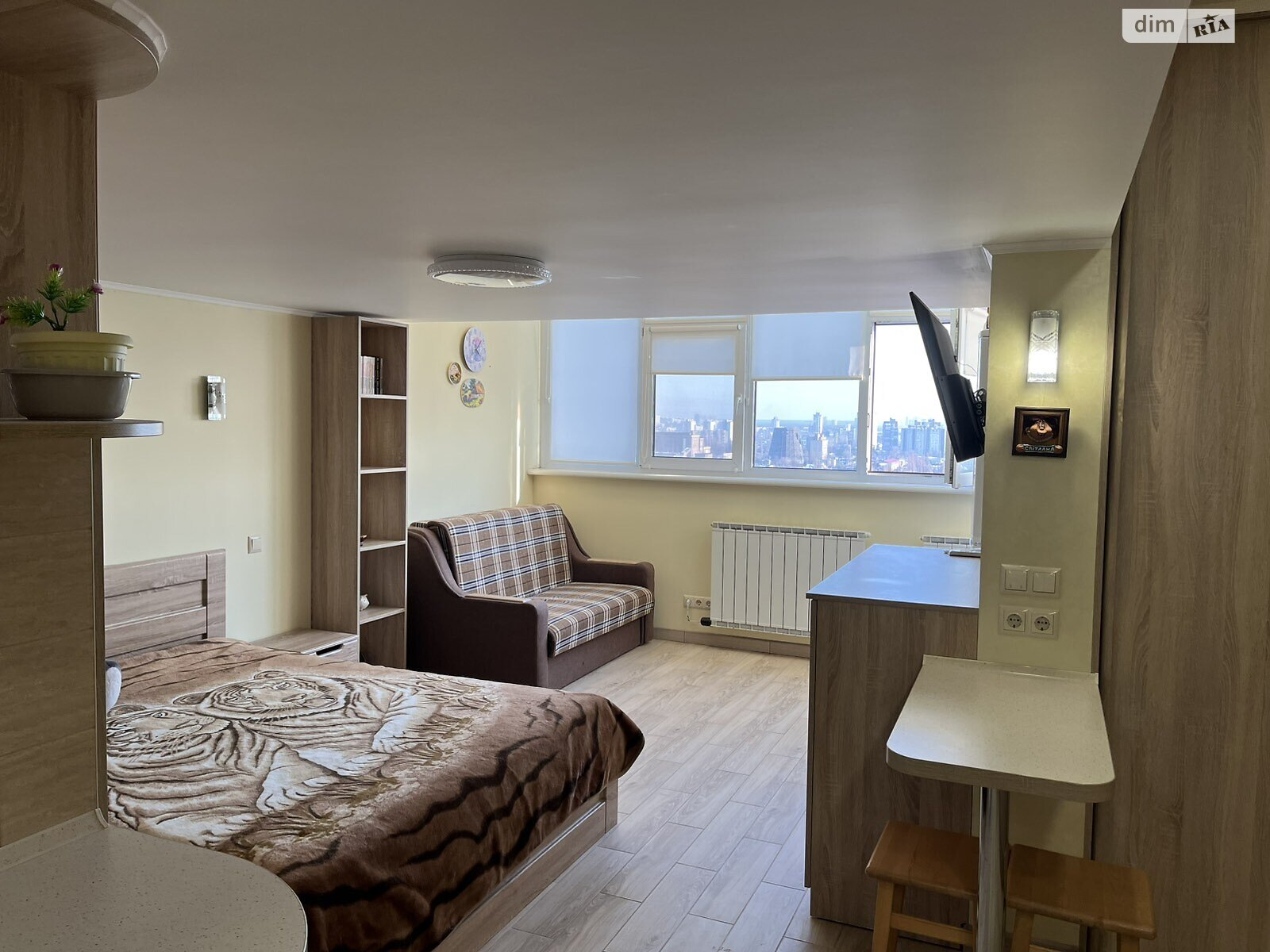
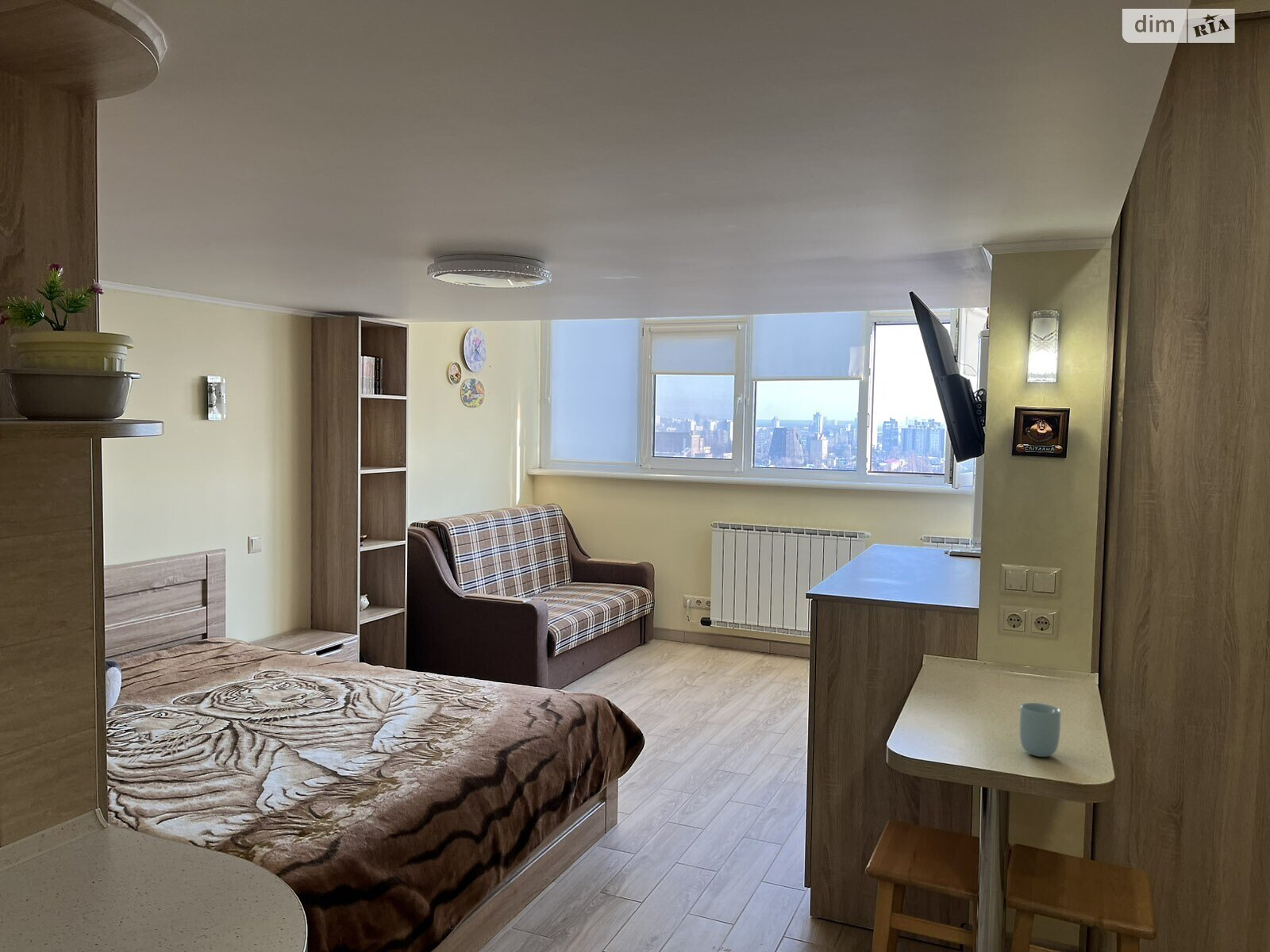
+ cup (1039, 731)
